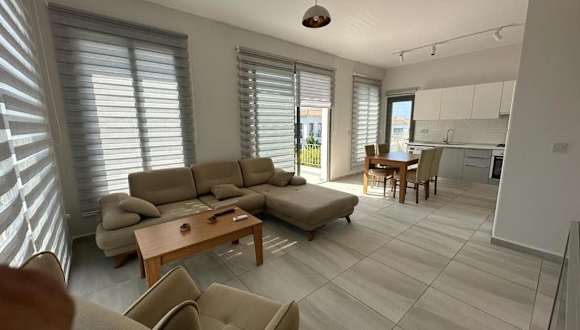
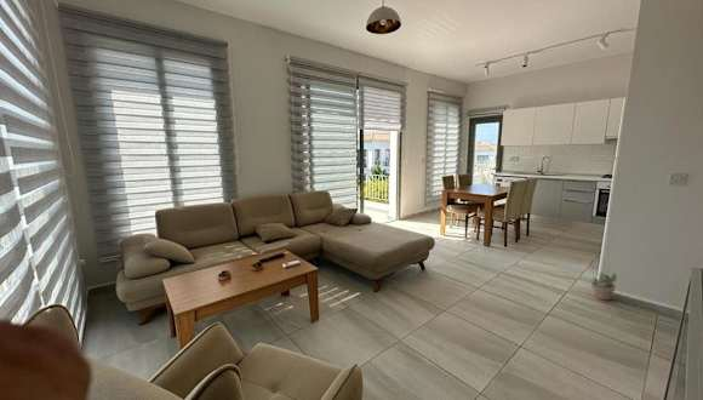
+ decorative plant (602, 285)
